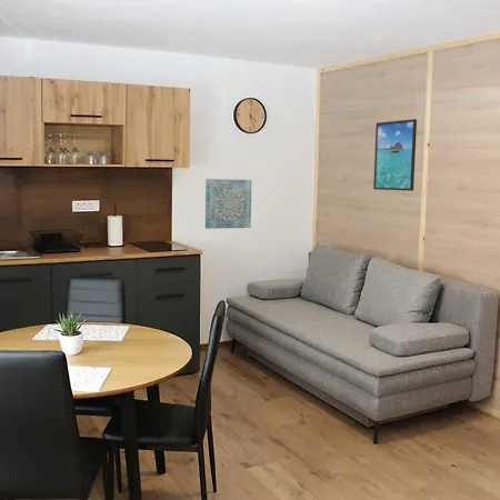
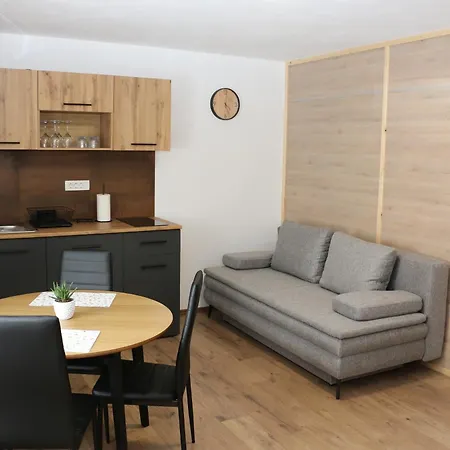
- wall art (228, 203)
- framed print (393, 156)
